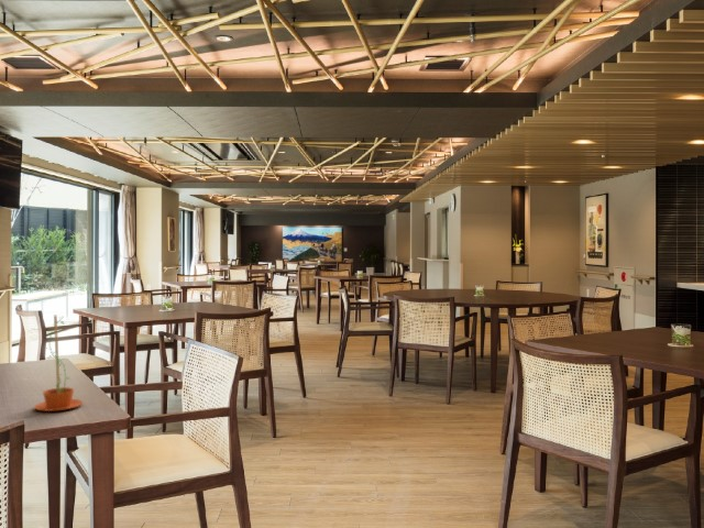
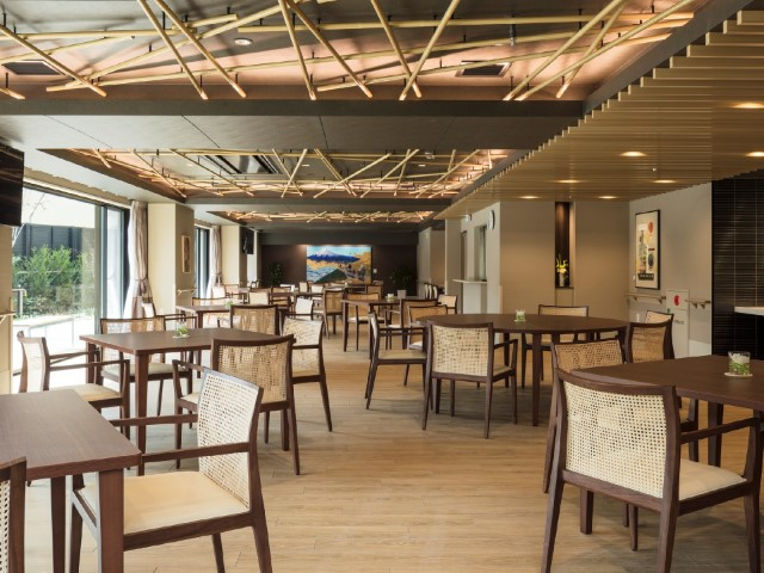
- flower pot (58, 361)
